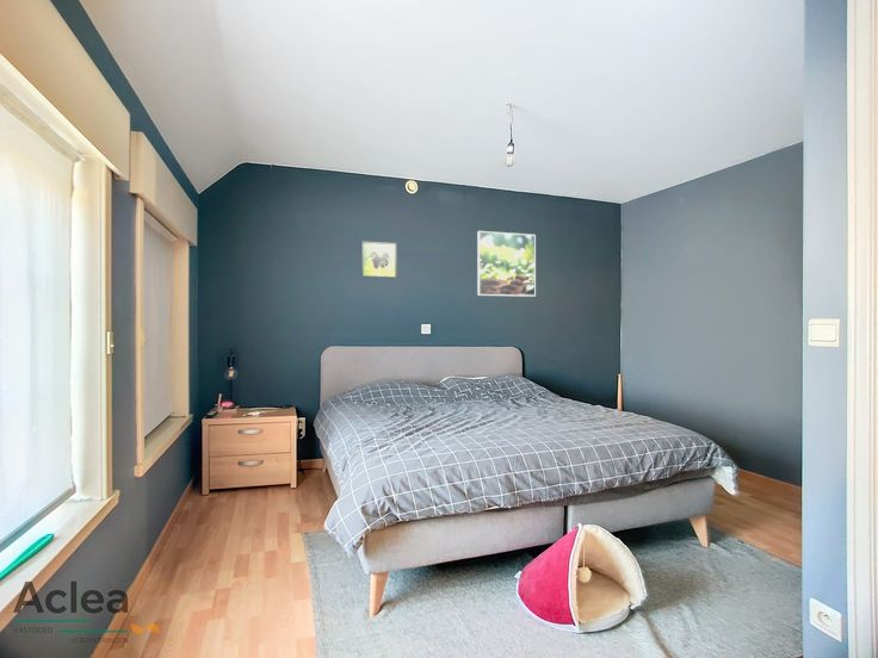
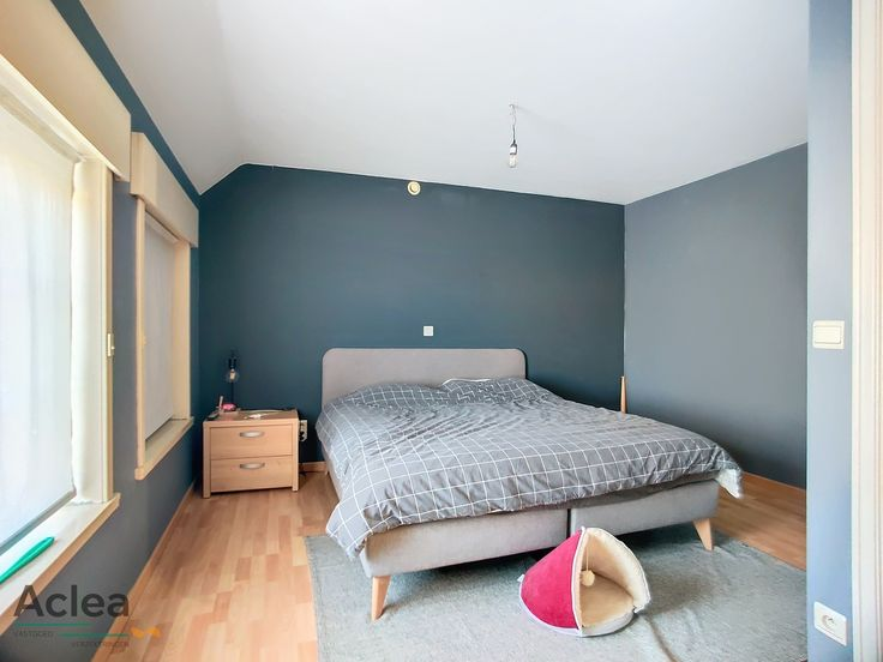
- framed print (378, 259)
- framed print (507, 263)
